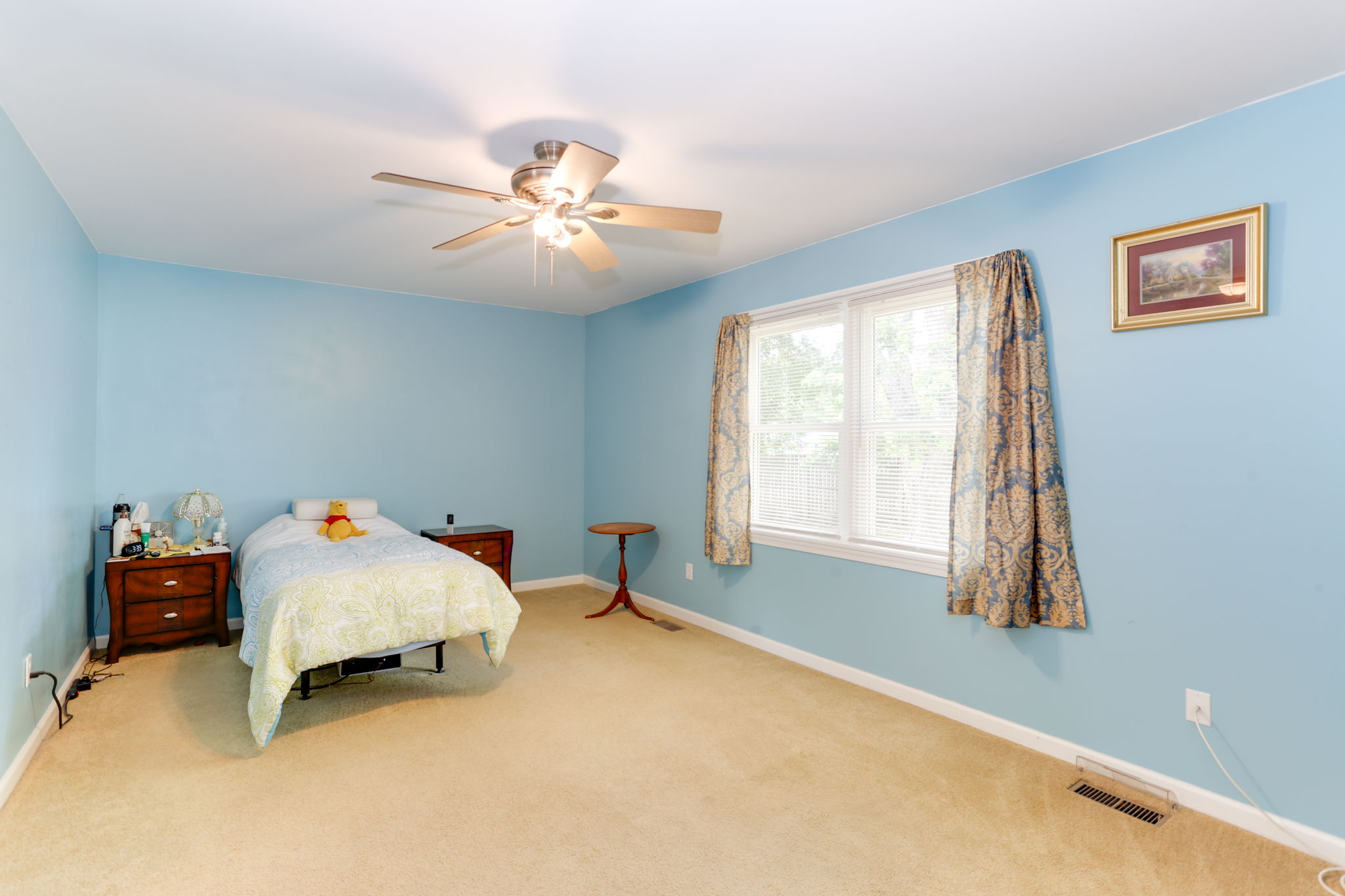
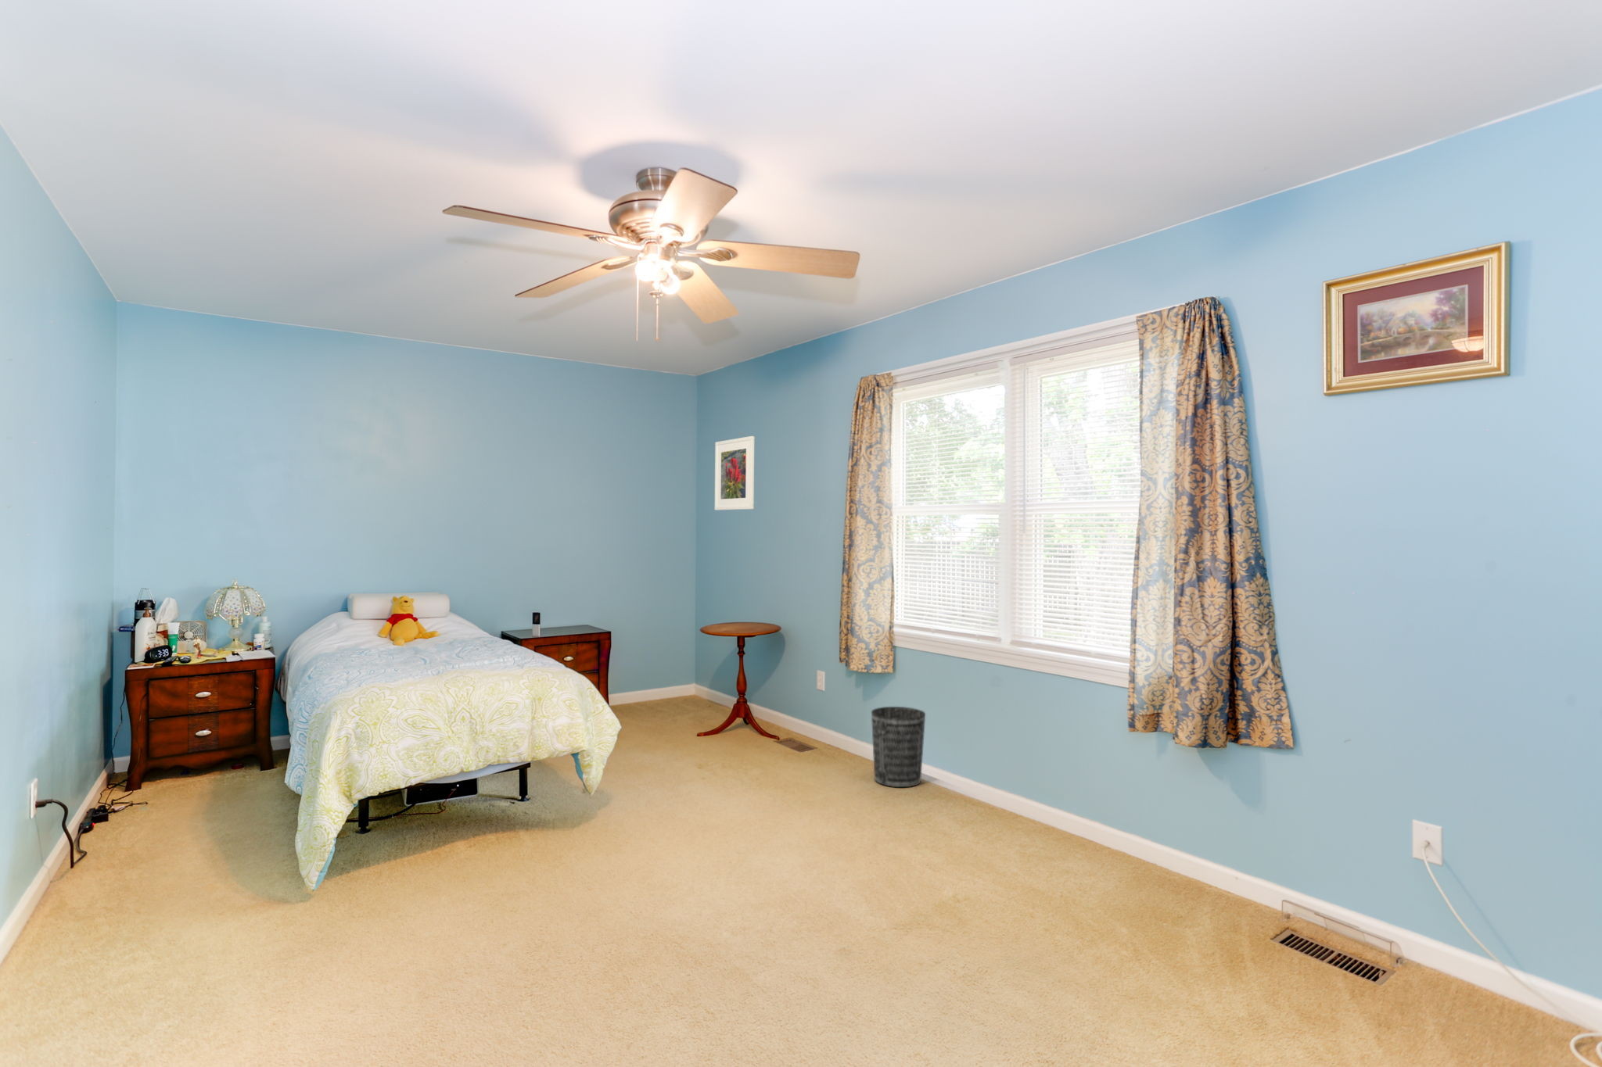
+ wastebasket (897, 745)
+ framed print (734, 474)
